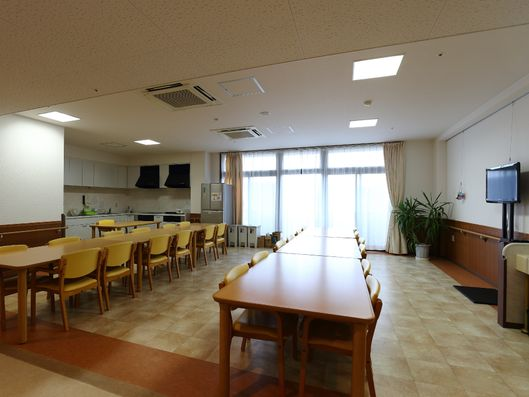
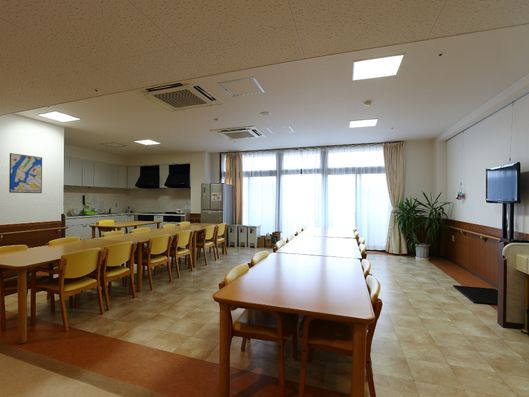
+ wall art (26, 174)
